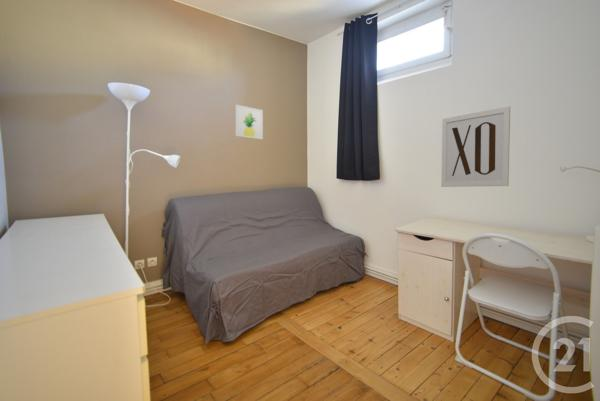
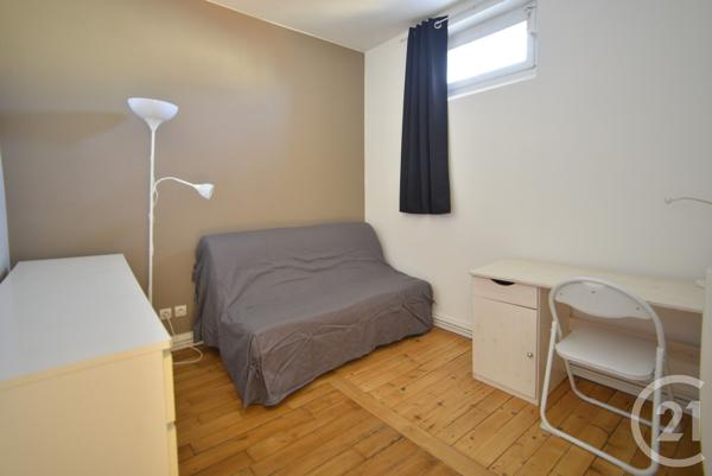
- wall art (473, 150)
- wall art (249, 122)
